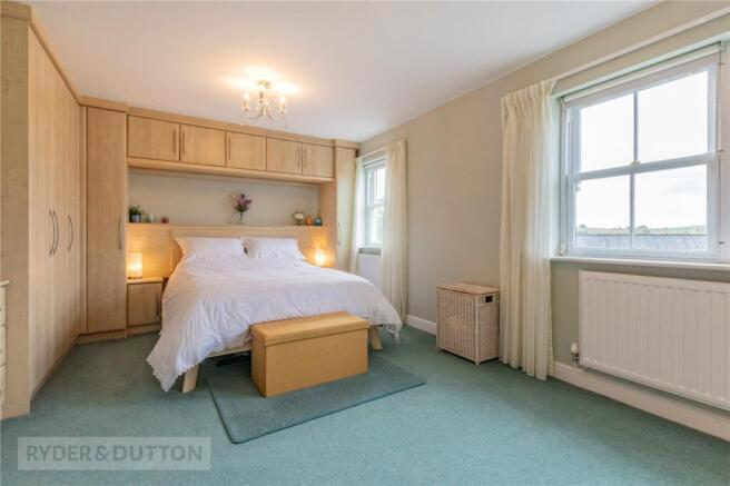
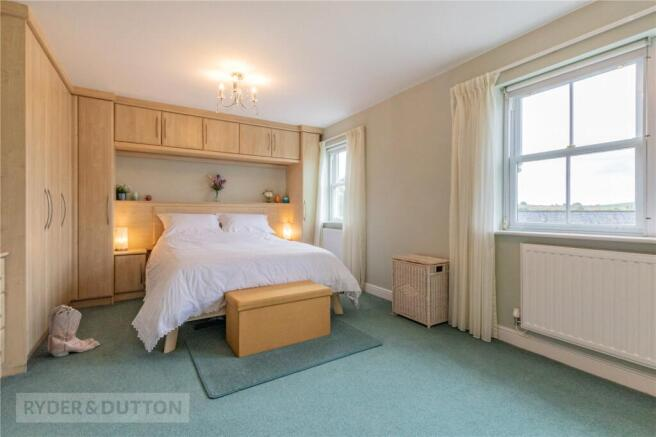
+ boots (74, 326)
